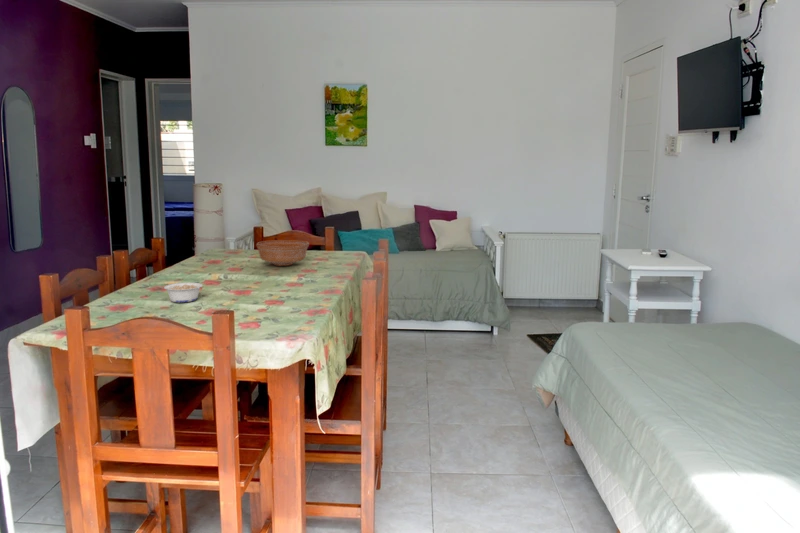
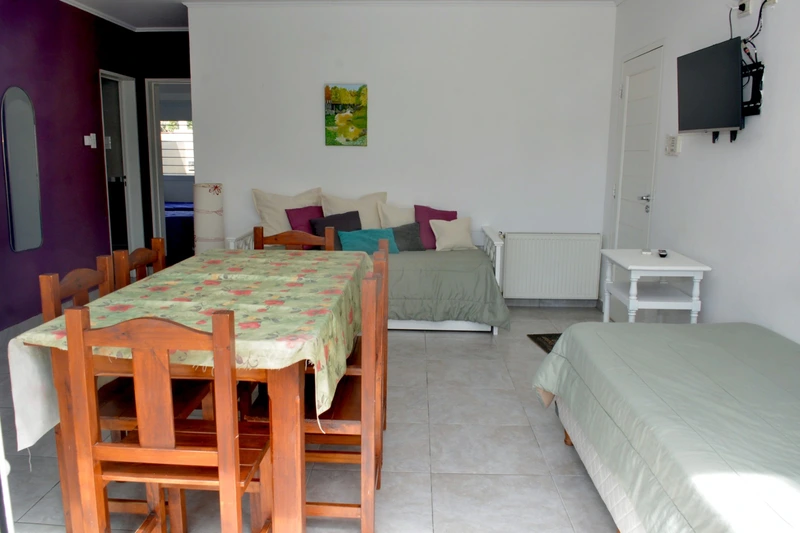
- bowl (283, 253)
- legume (183, 291)
